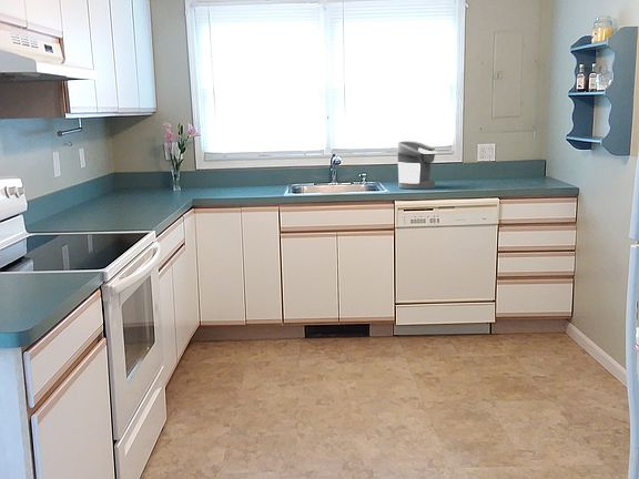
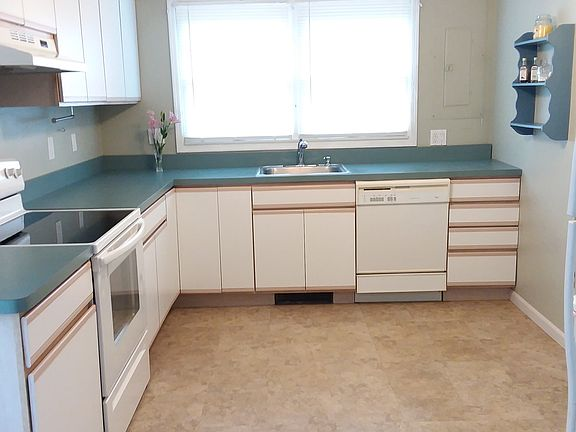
- coffee maker (417, 164)
